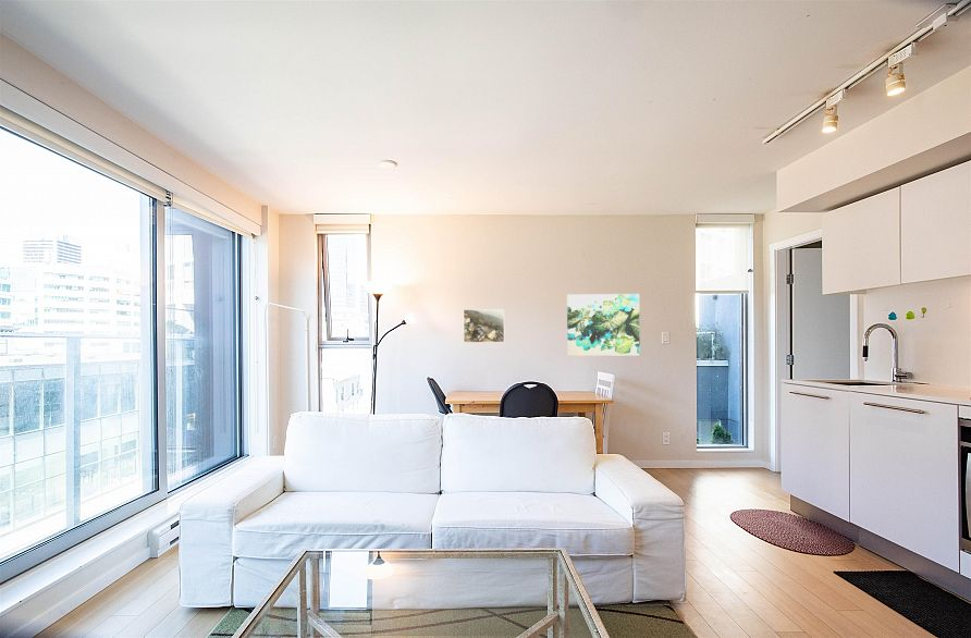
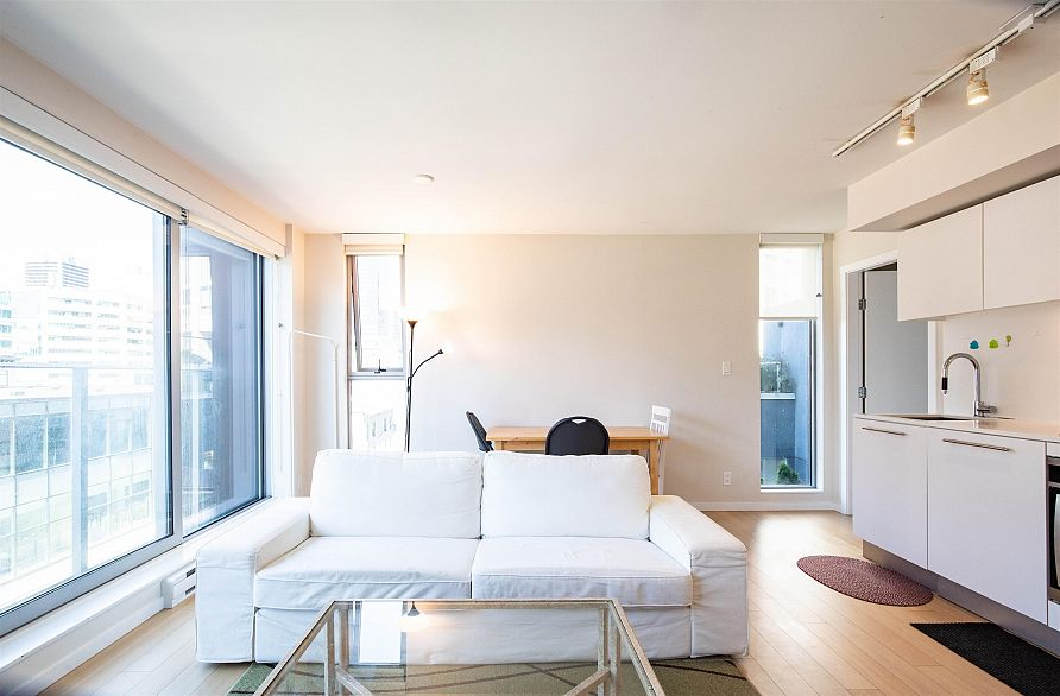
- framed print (483, 326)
- wall art (603, 324)
